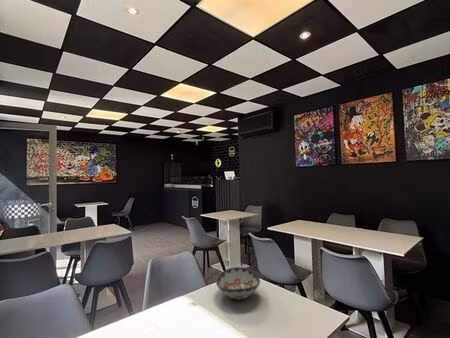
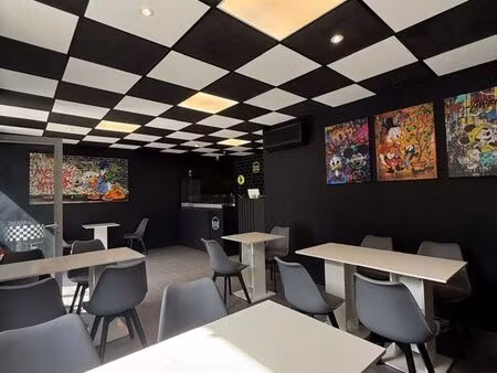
- decorative bowl (238, 285)
